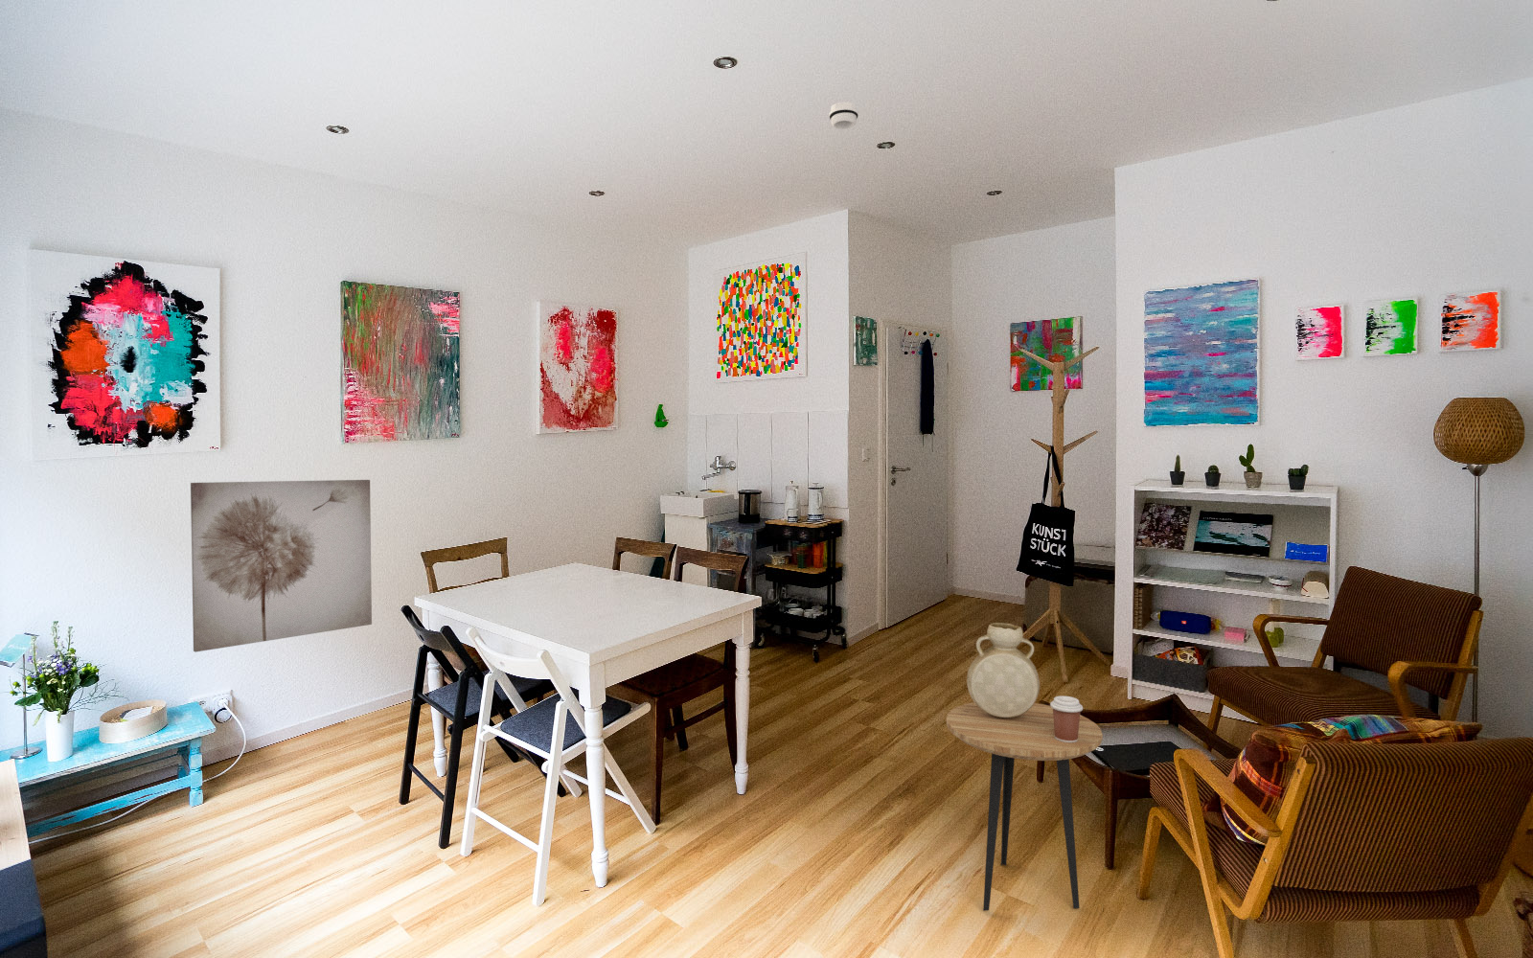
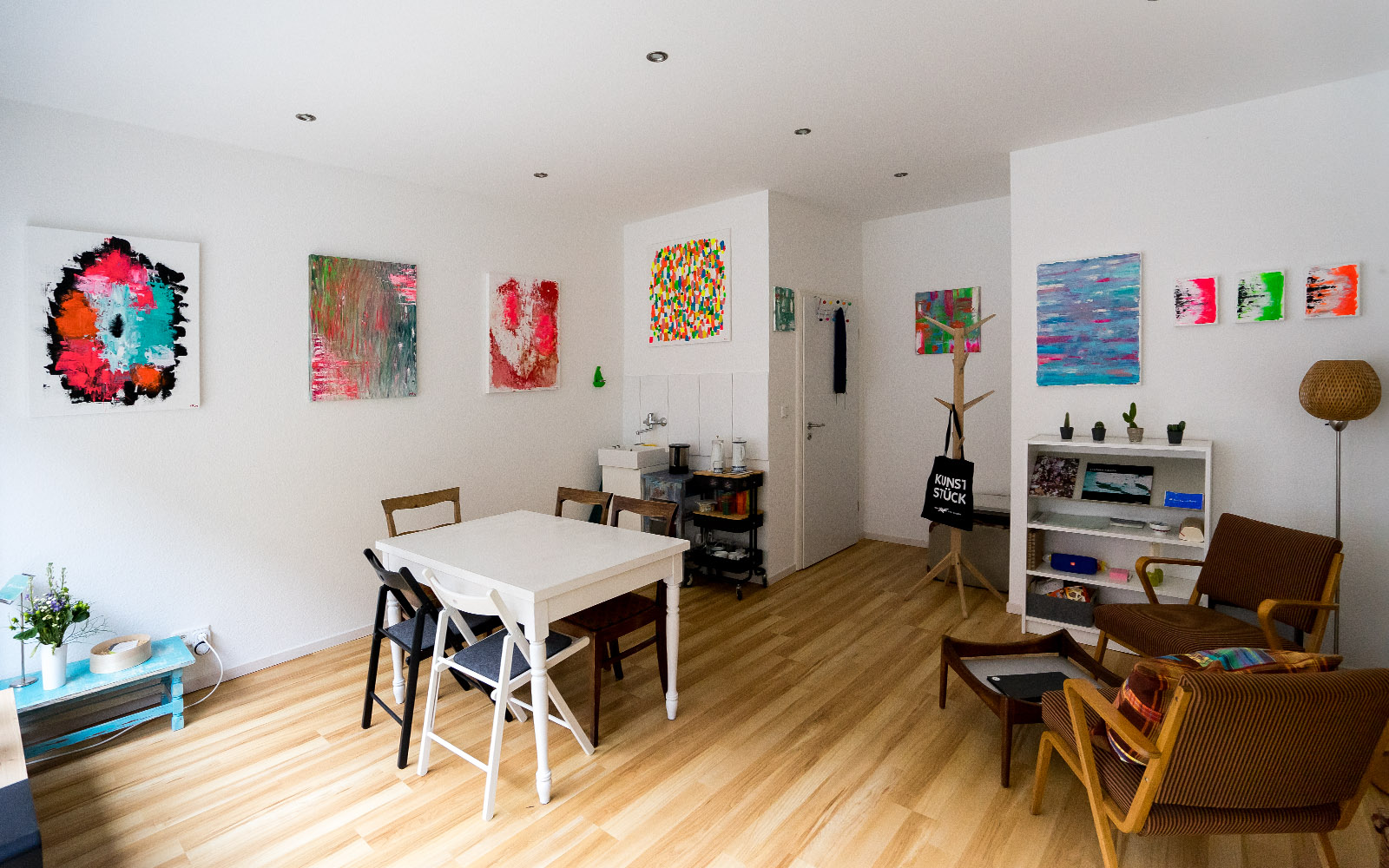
- vase (1002, 670)
- coffee cup (1065, 718)
- smoke detector (843, 116)
- wall art (287, 558)
- side table (1010, 809)
